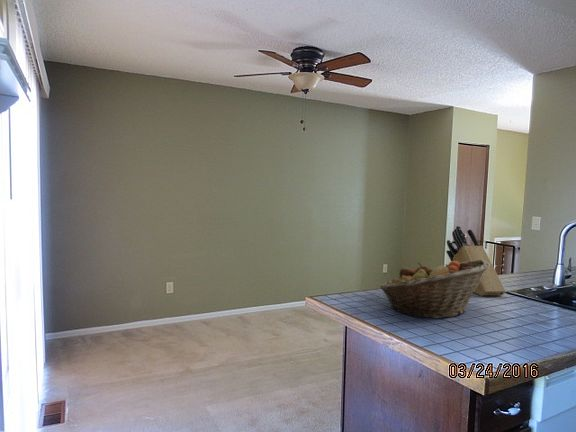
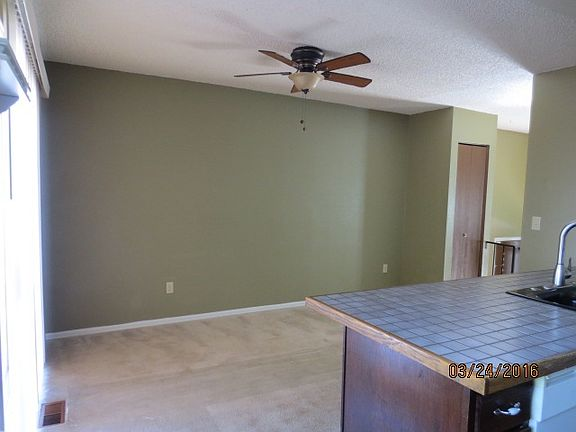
- fruit basket (433, 283)
- knife block (473, 258)
